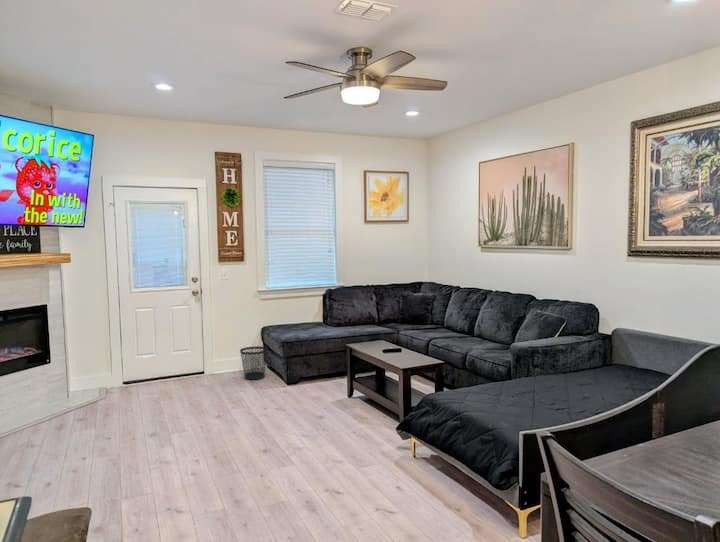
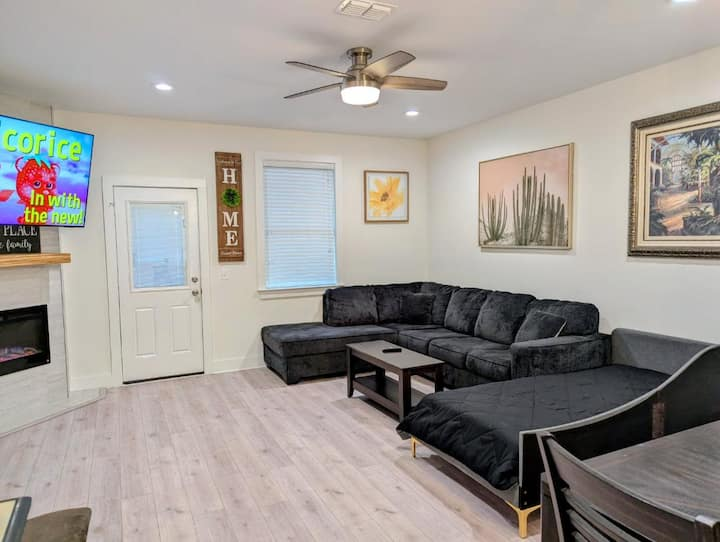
- wastebasket (254, 363)
